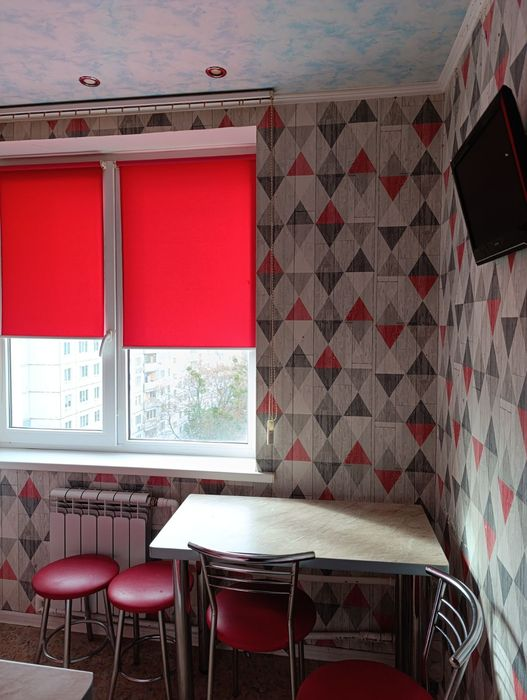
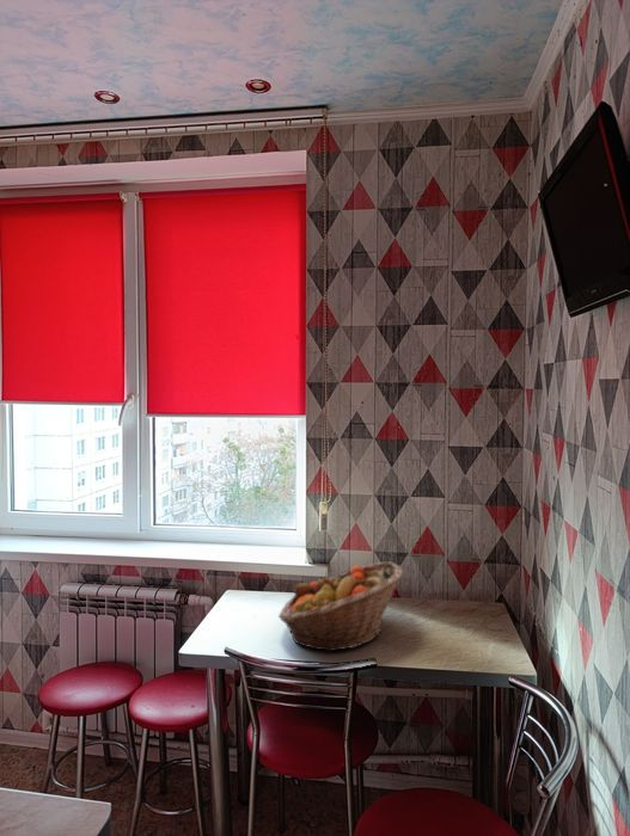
+ fruit basket (342, 601)
